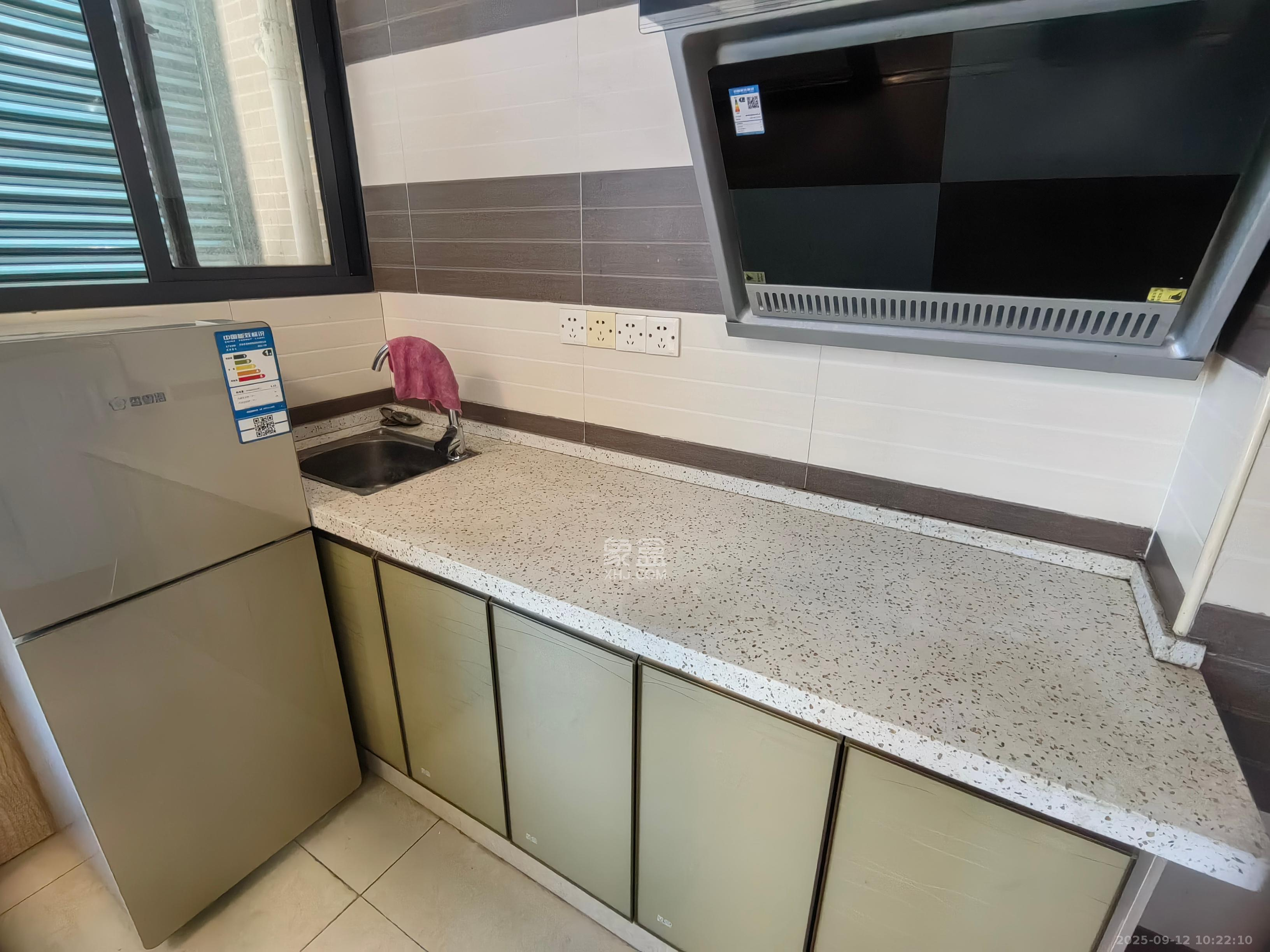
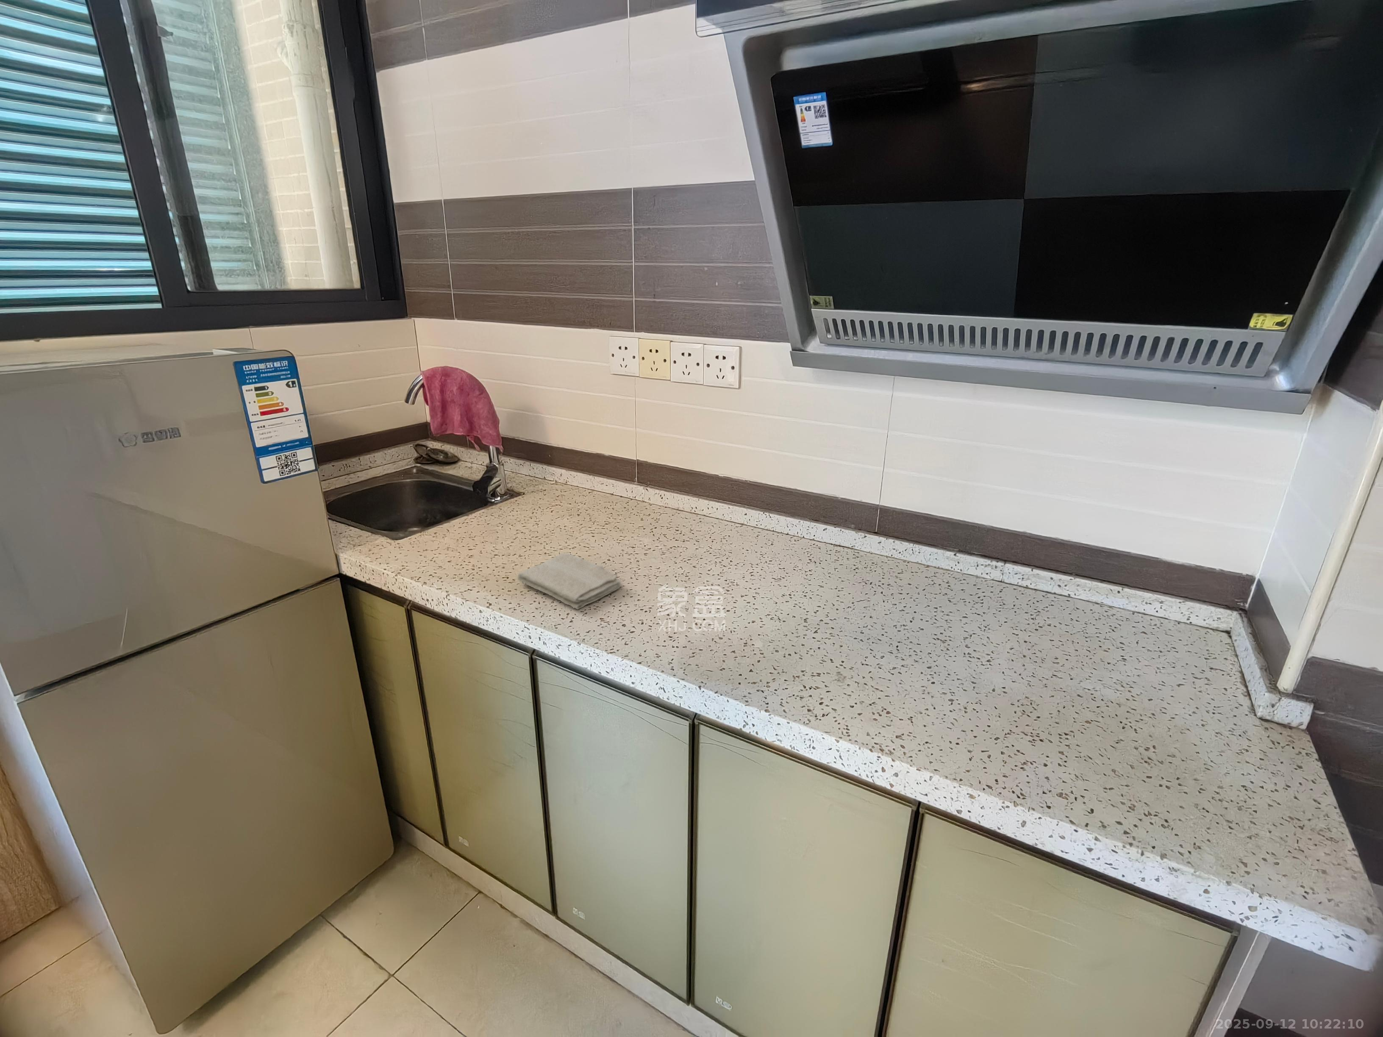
+ washcloth (570, 578)
